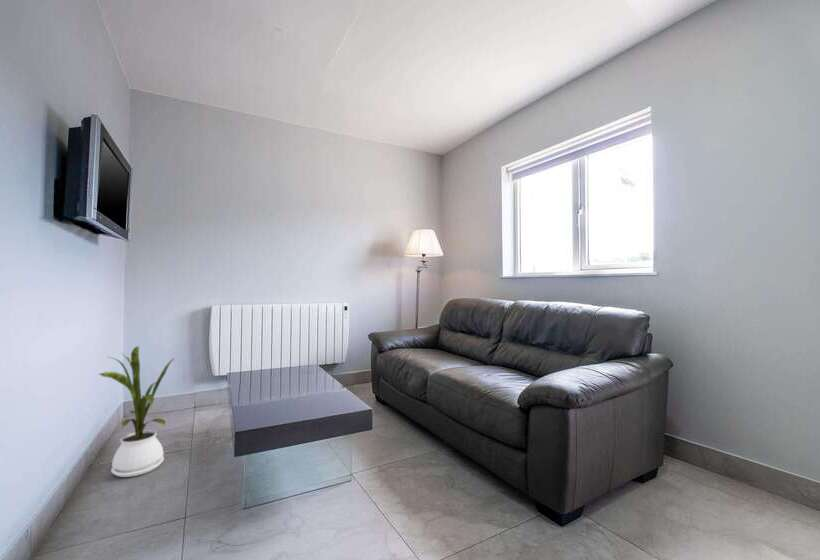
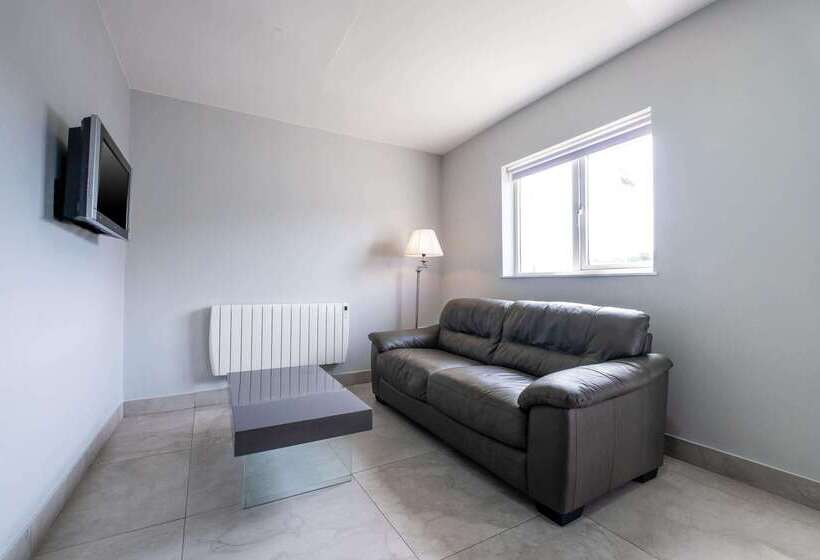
- house plant (137, 405)
